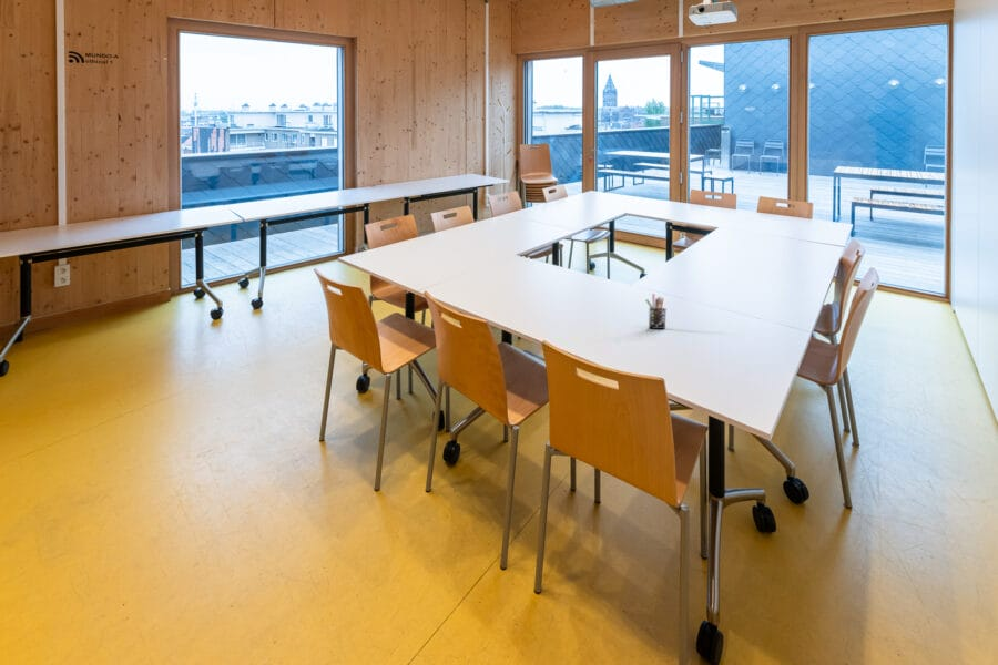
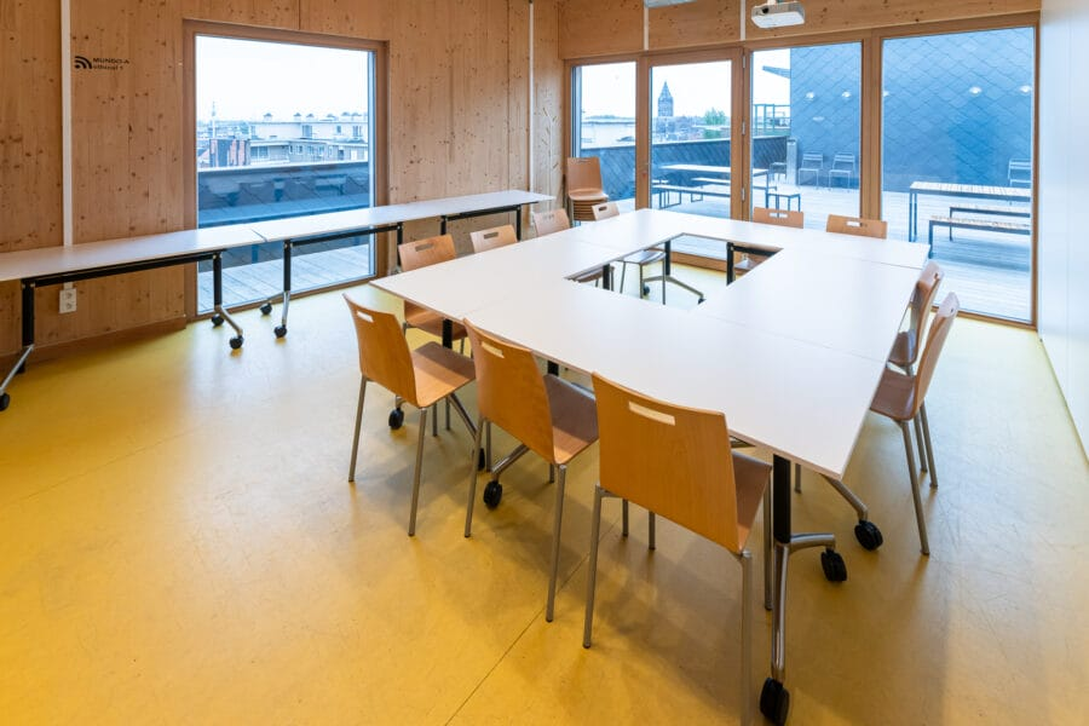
- pen holder (654, 310)
